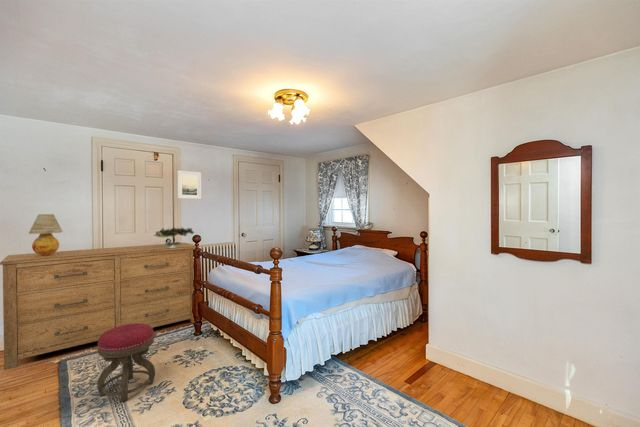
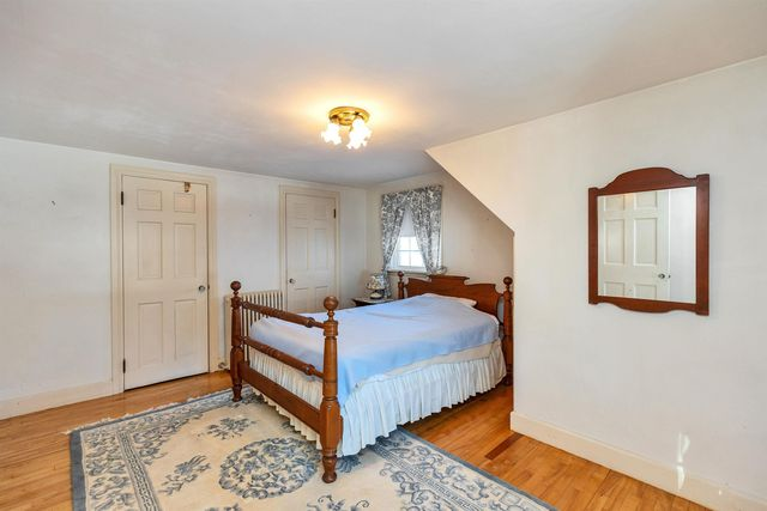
- dresser (114, 292)
- table lamp (46, 234)
- stool (127, 359)
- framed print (189, 185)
- bonsai tree (174, 235)
